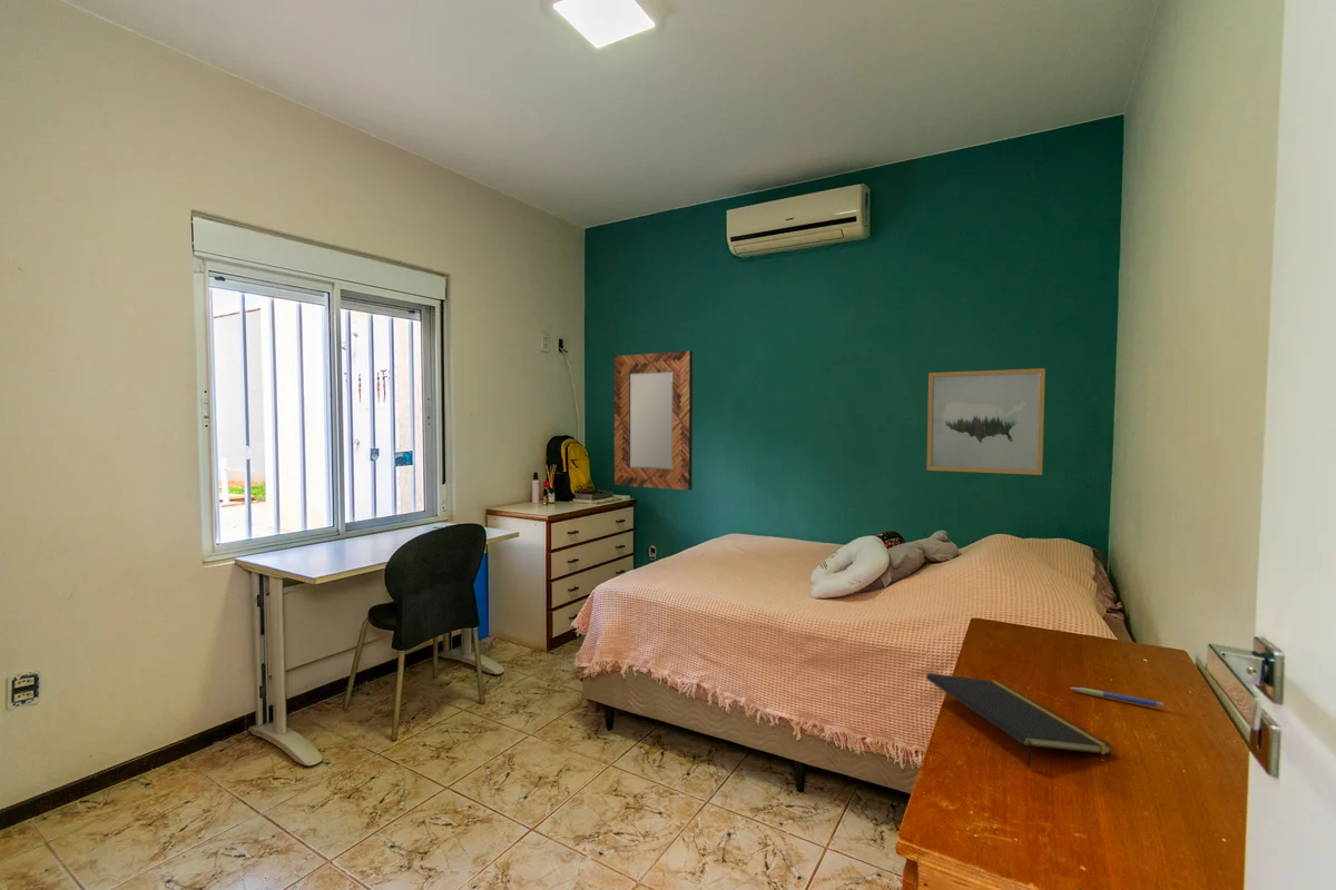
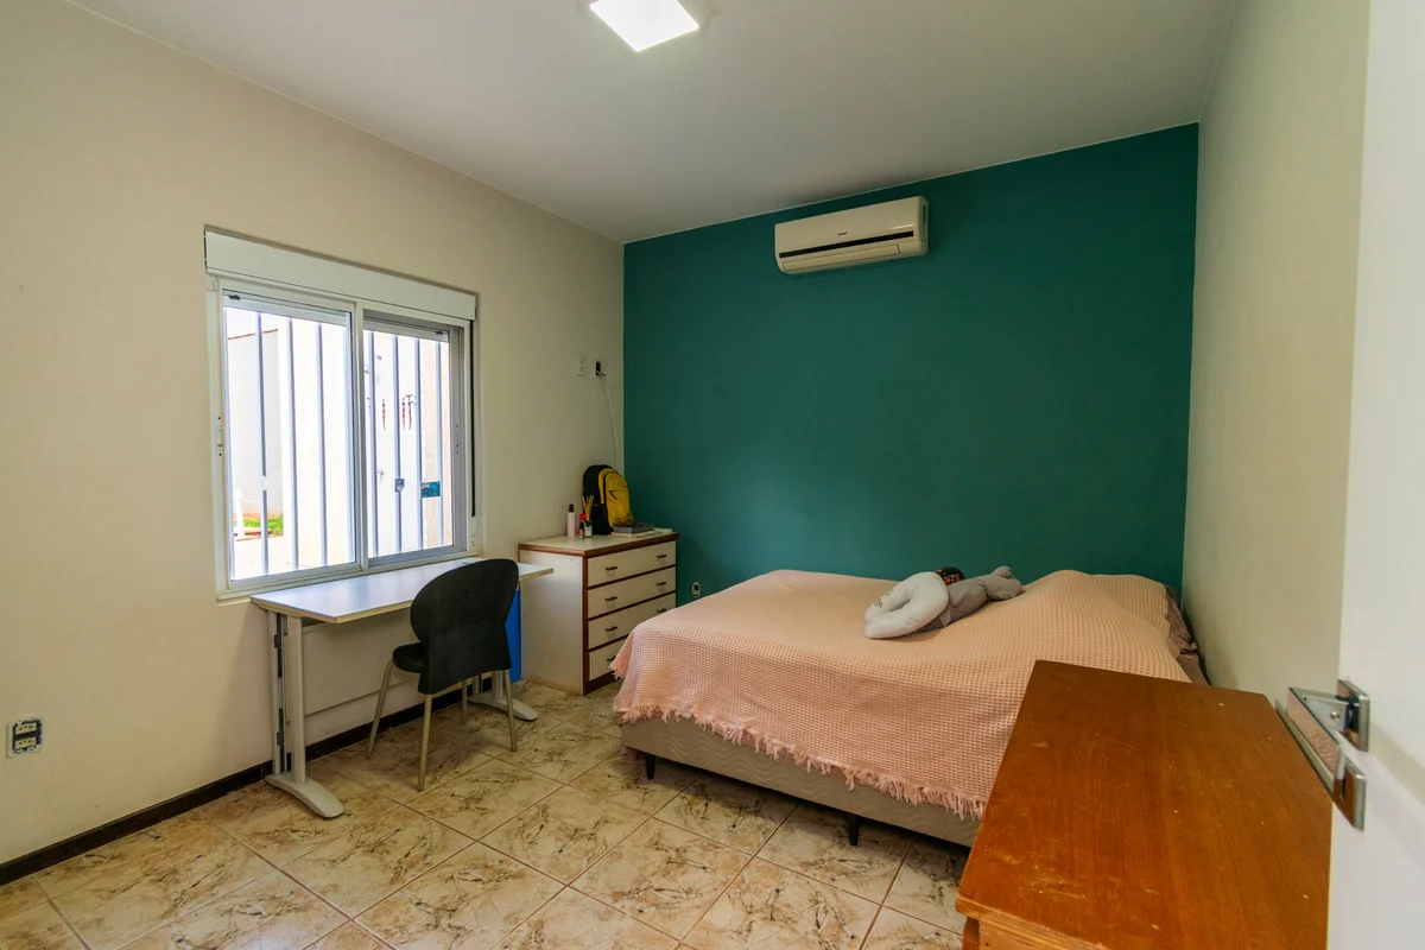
- wall art (983, 422)
- notepad (1010, 709)
- home mirror (651, 421)
- pen (1114, 695)
